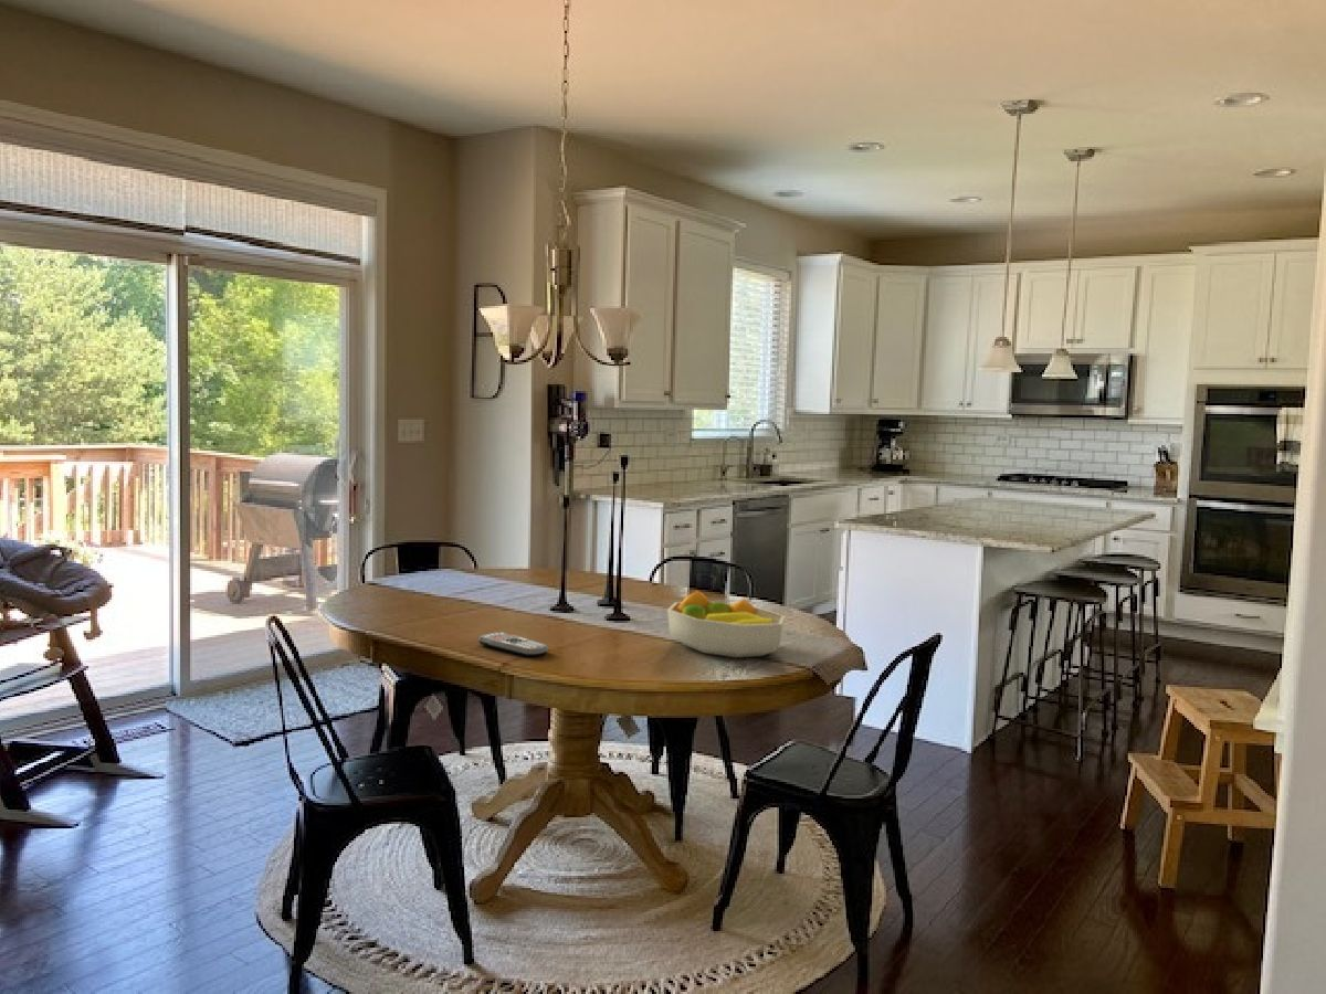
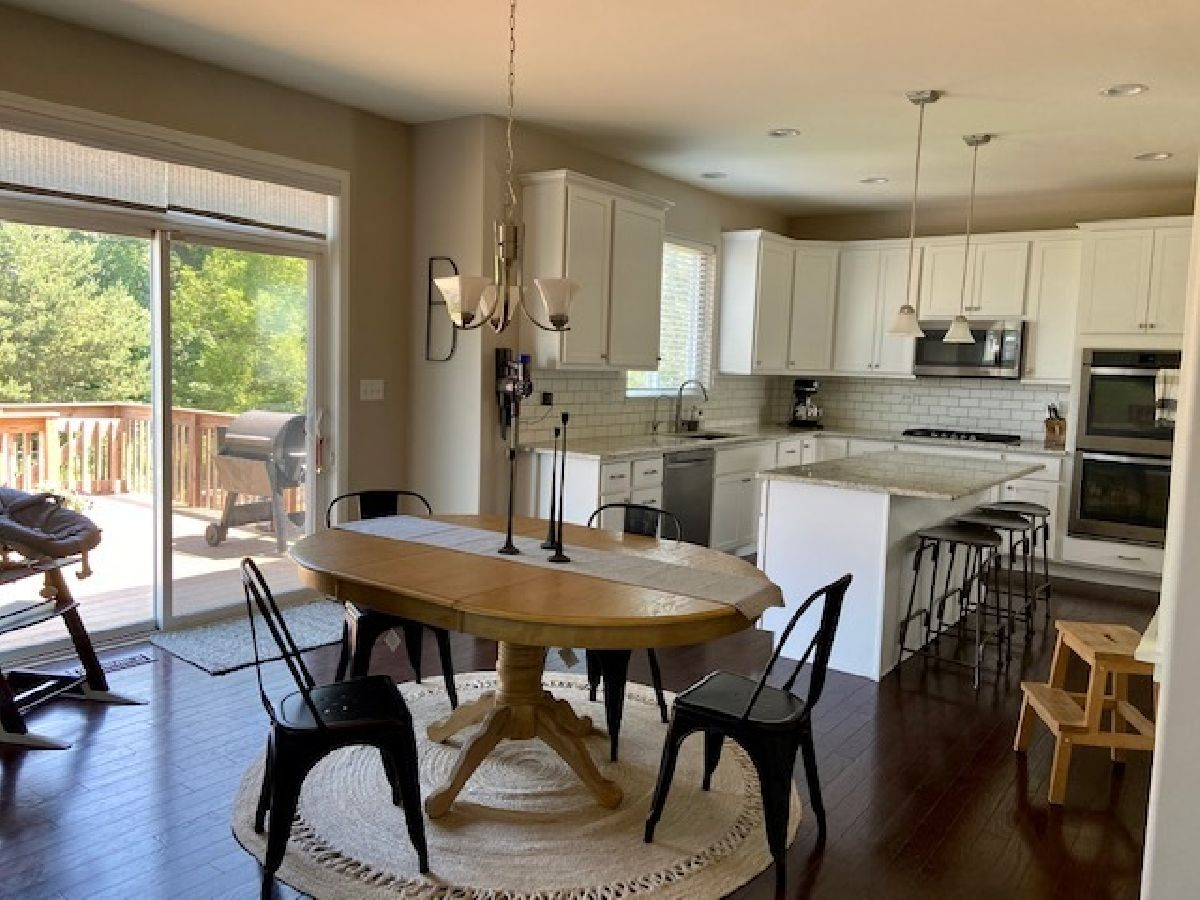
- fruit bowl (725, 622)
- remote control (514, 644)
